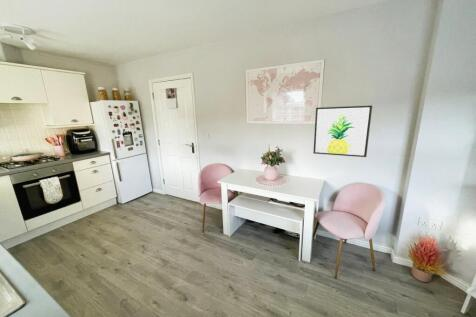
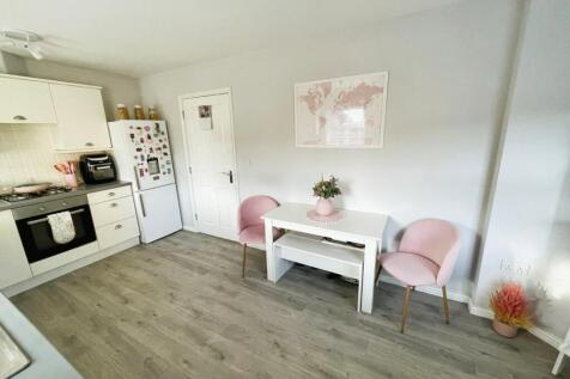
- wall art (340, 131)
